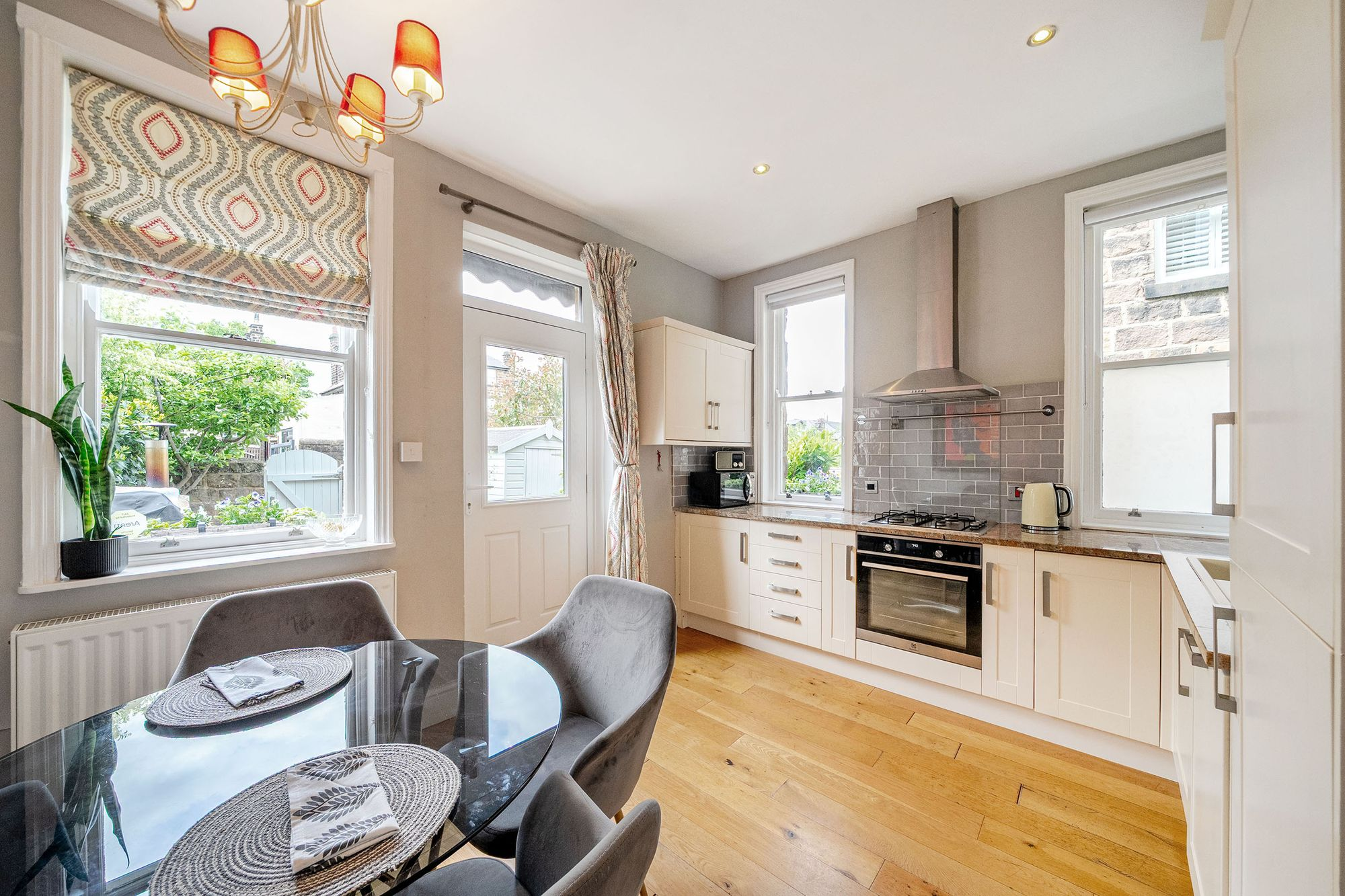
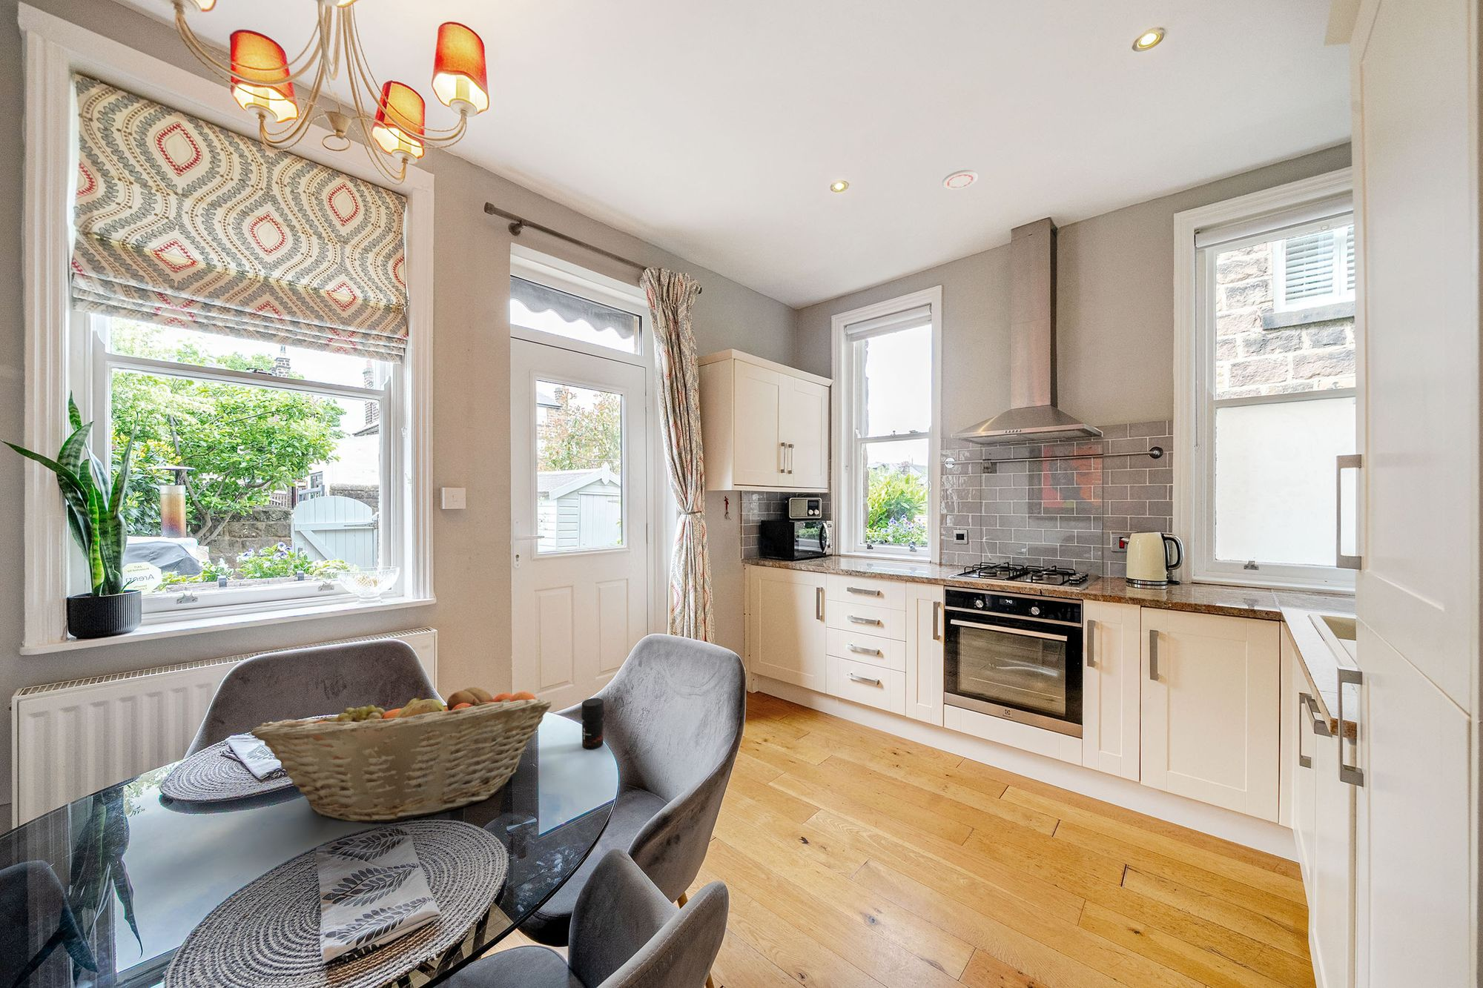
+ jar (592, 722)
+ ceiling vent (959, 180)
+ fruit basket (416, 734)
